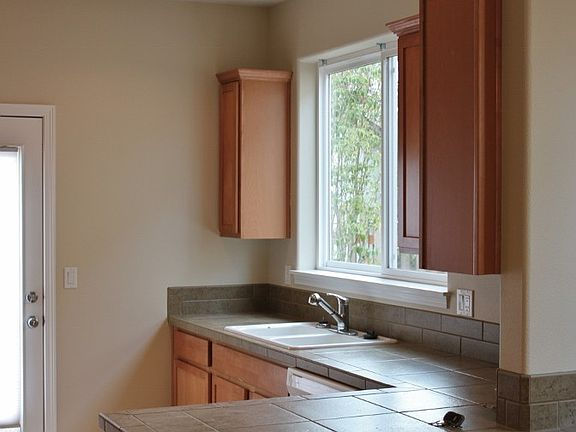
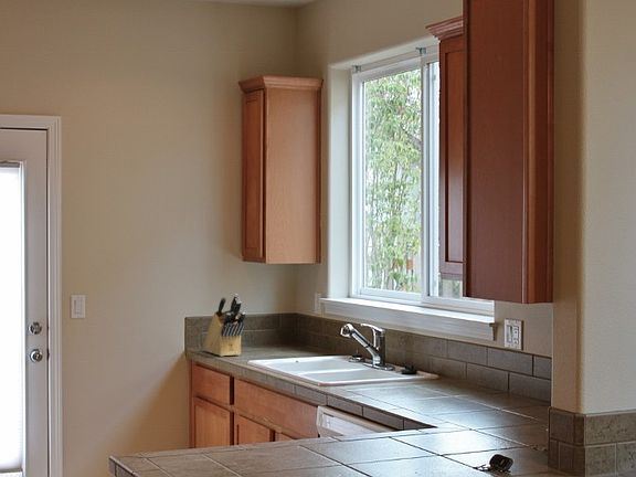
+ knife block (224, 324)
